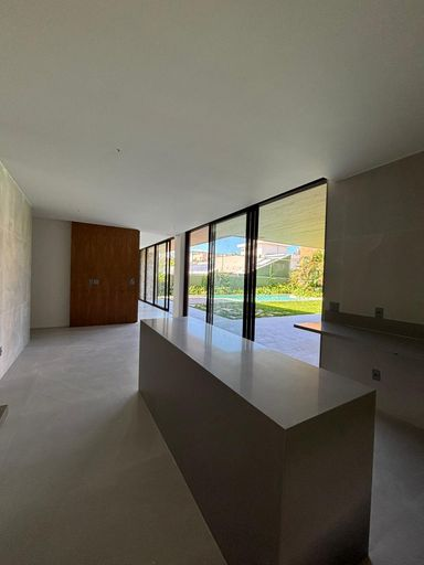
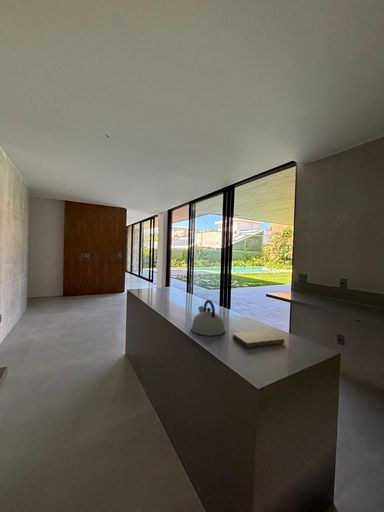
+ notebook (257, 338)
+ kettle (207, 314)
